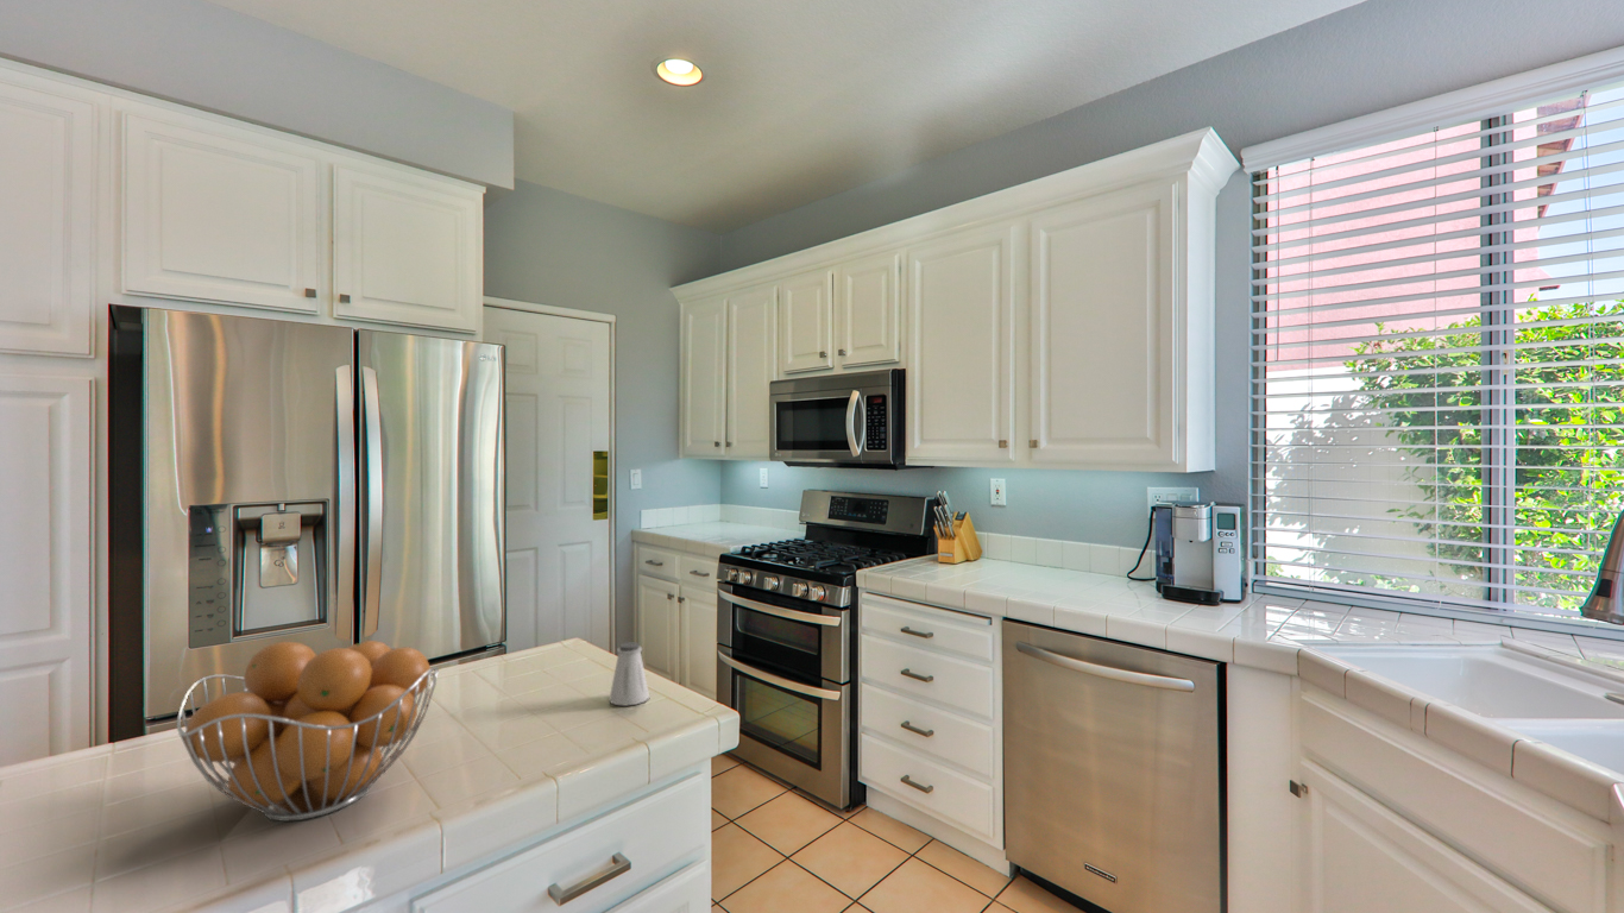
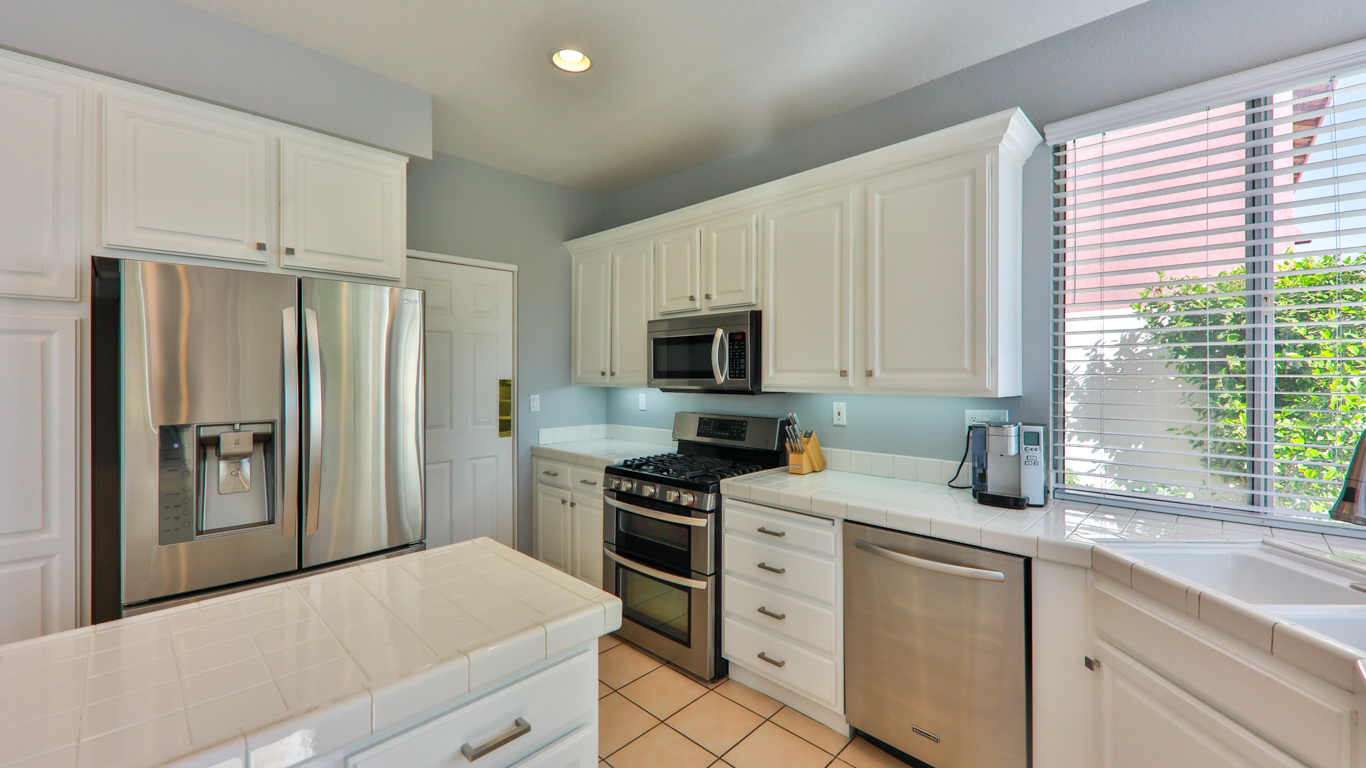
- saltshaker (629, 670)
- fruit basket (319, 720)
